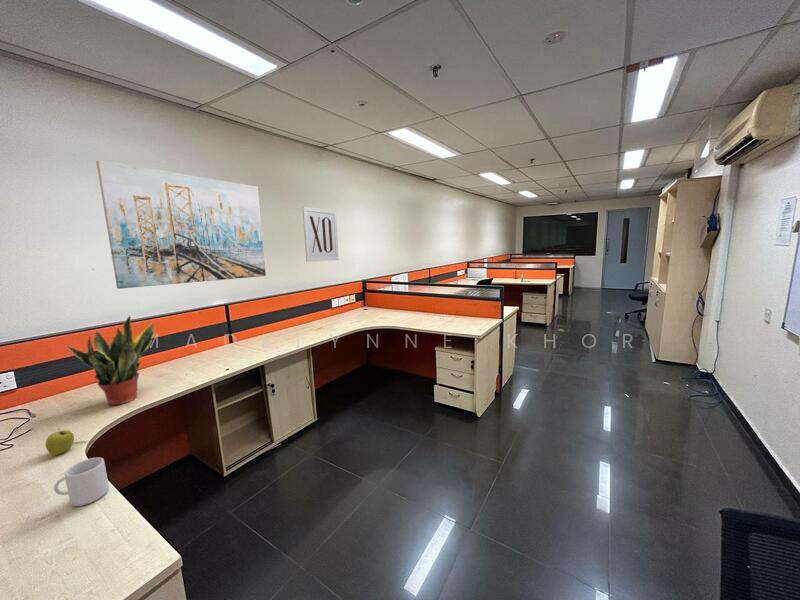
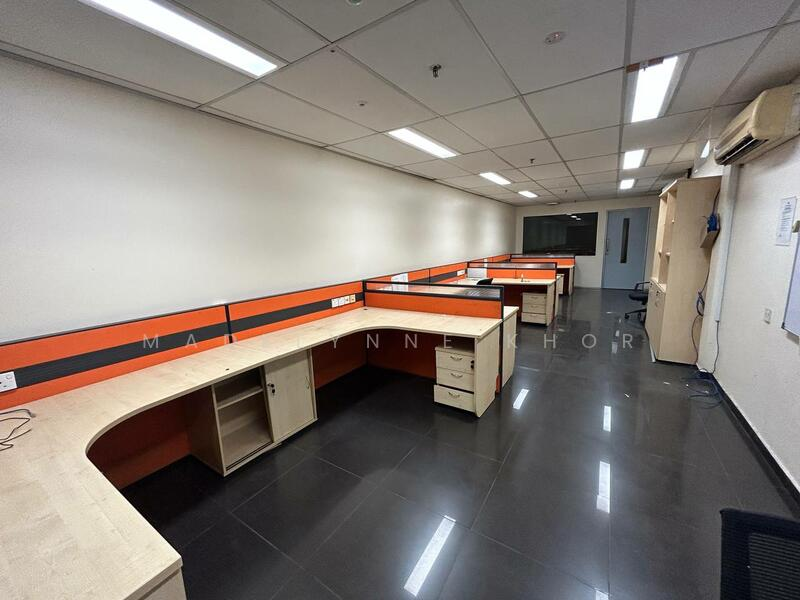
- mug (81, 483)
- wall art (198, 229)
- wall art (321, 235)
- apple (59, 440)
- potted plant (119, 357)
